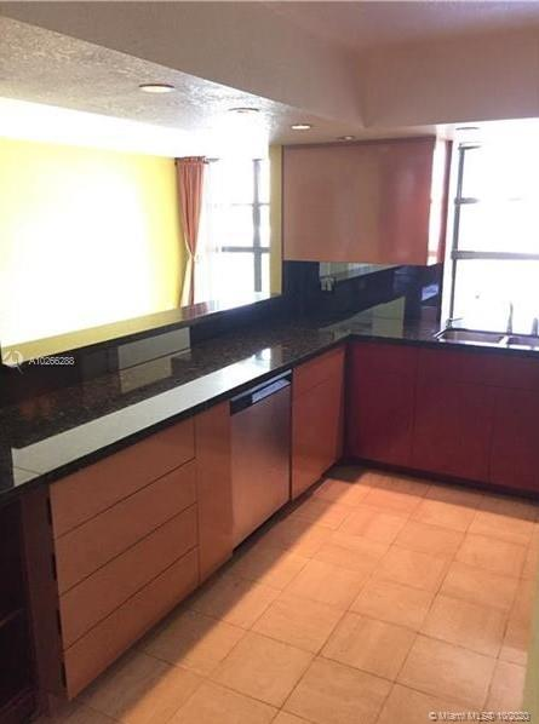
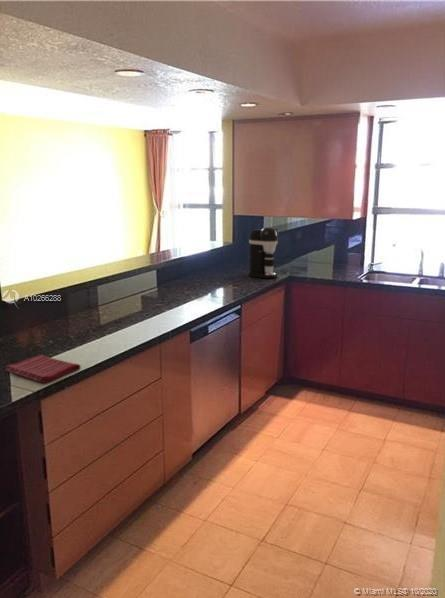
+ coffee maker (263, 251)
+ dish towel (43, 367)
